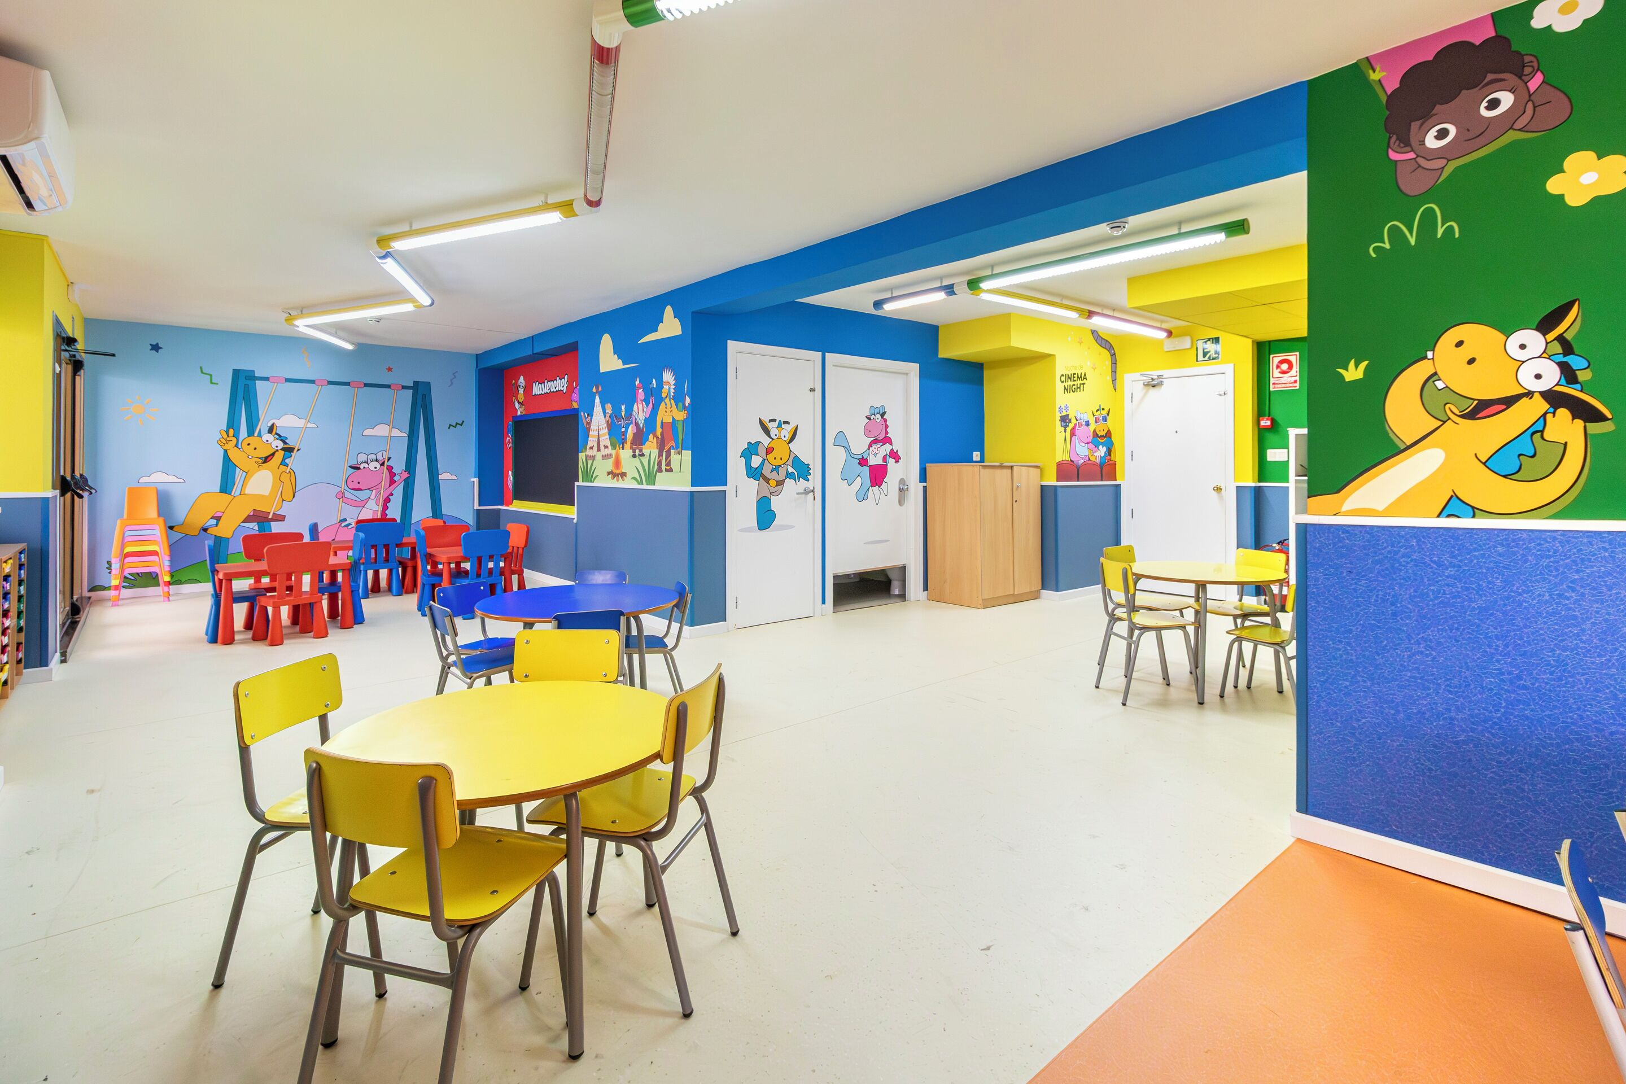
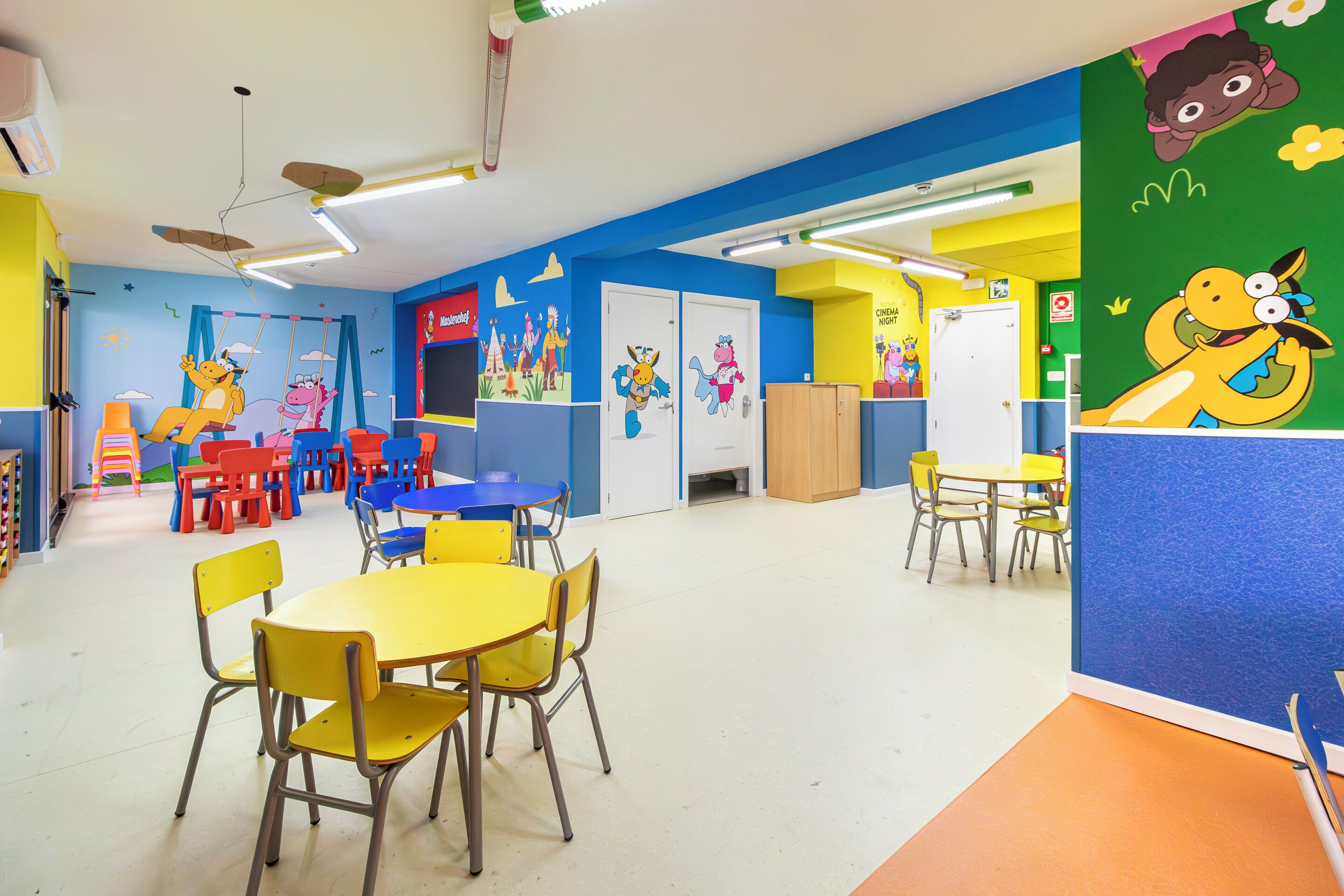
+ ceiling mobile (265, 200)
